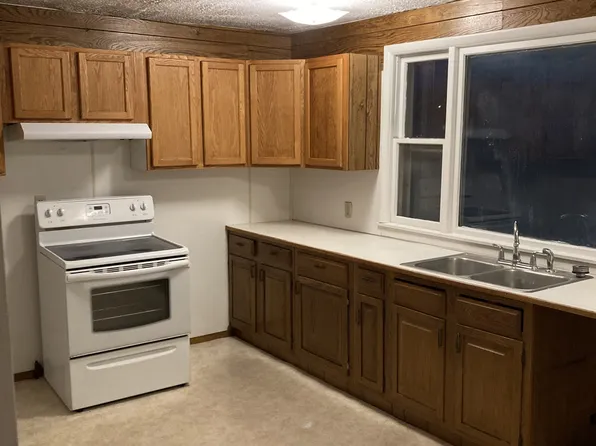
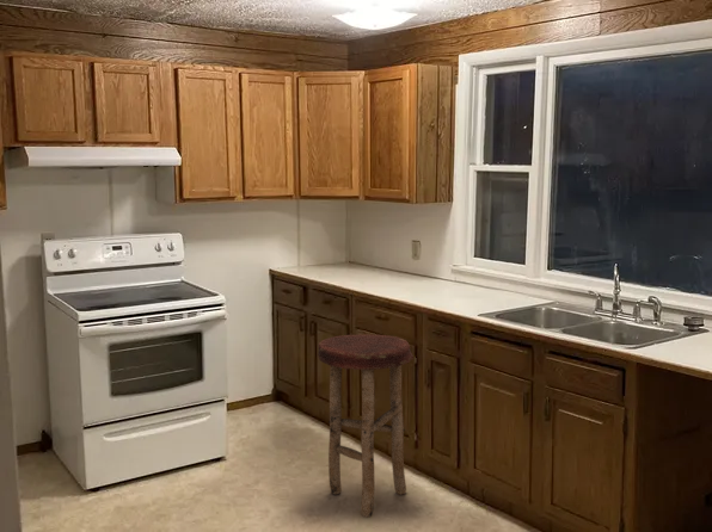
+ stool (364, 422)
